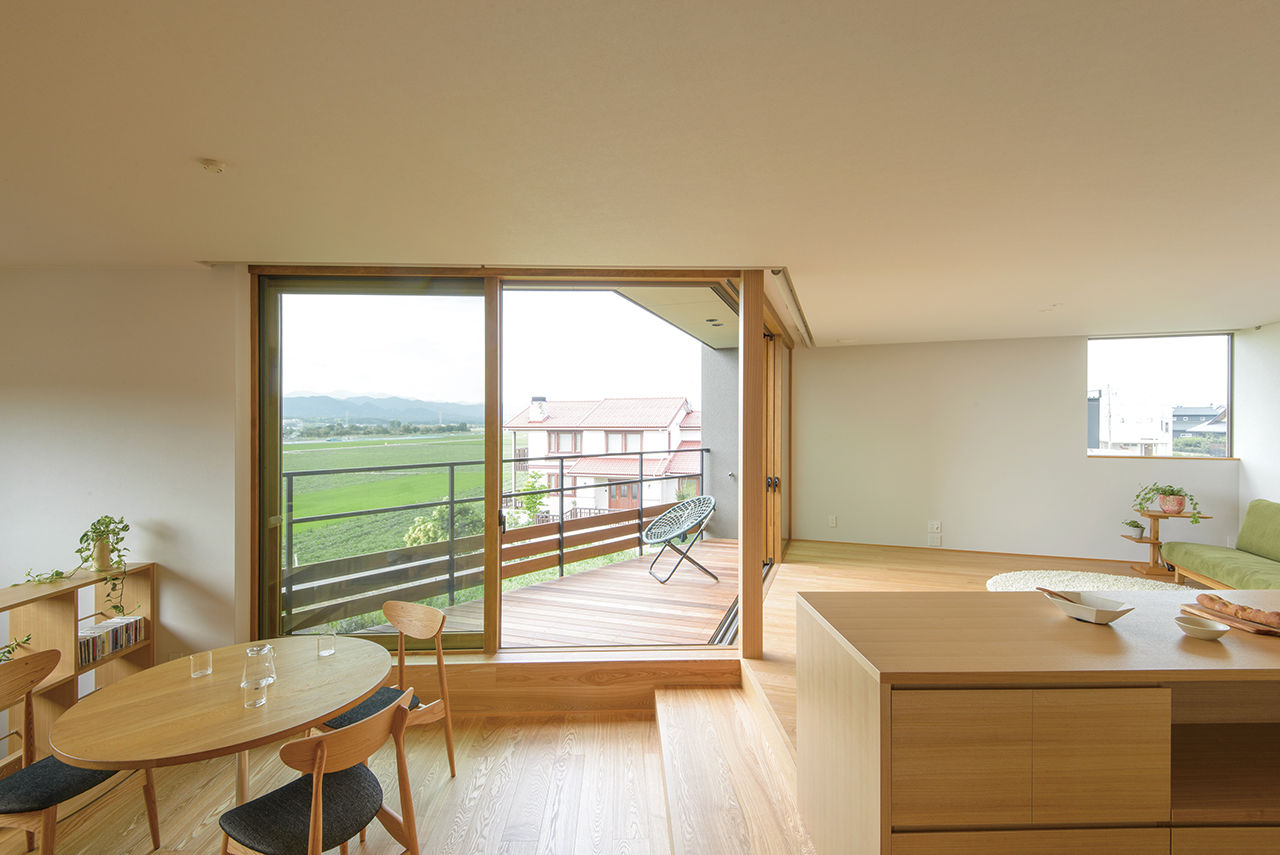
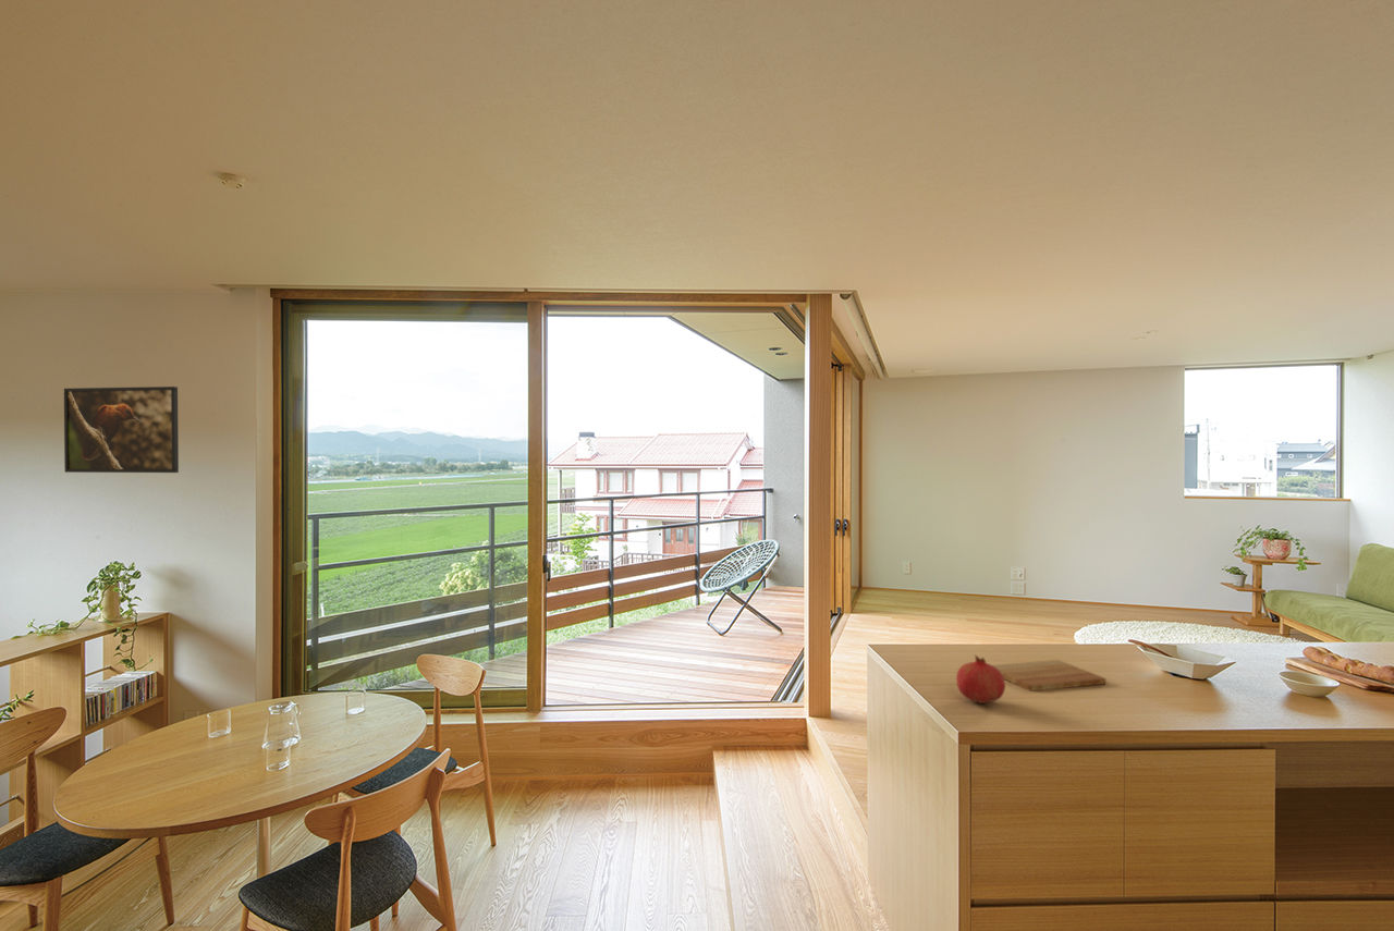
+ fruit (979, 677)
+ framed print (120, 429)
+ cutting board (1044, 674)
